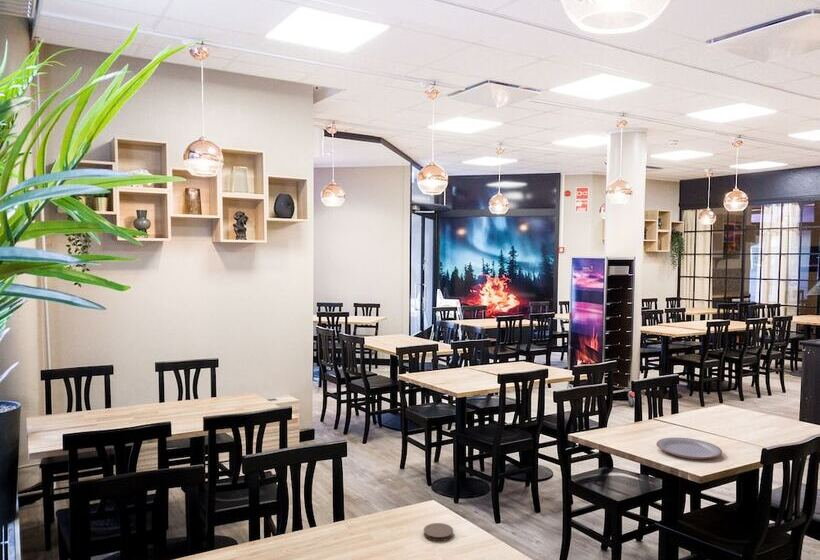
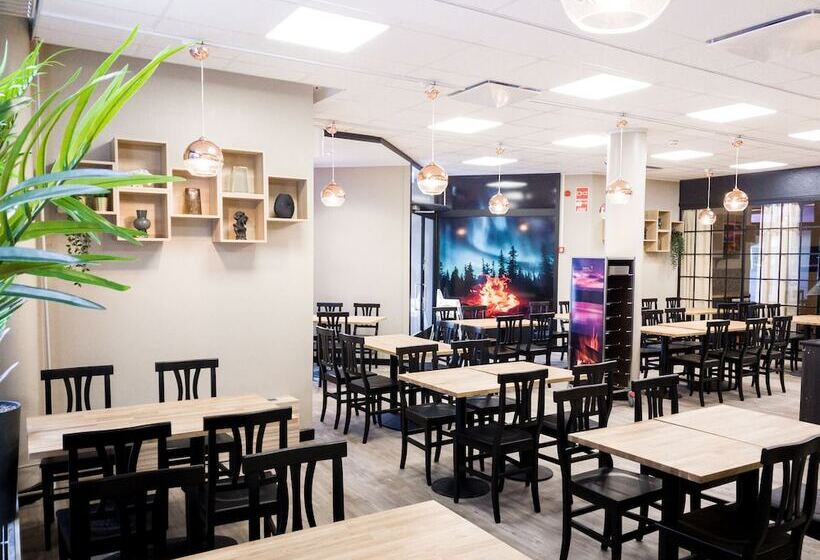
- coaster (438, 531)
- plate (688, 449)
